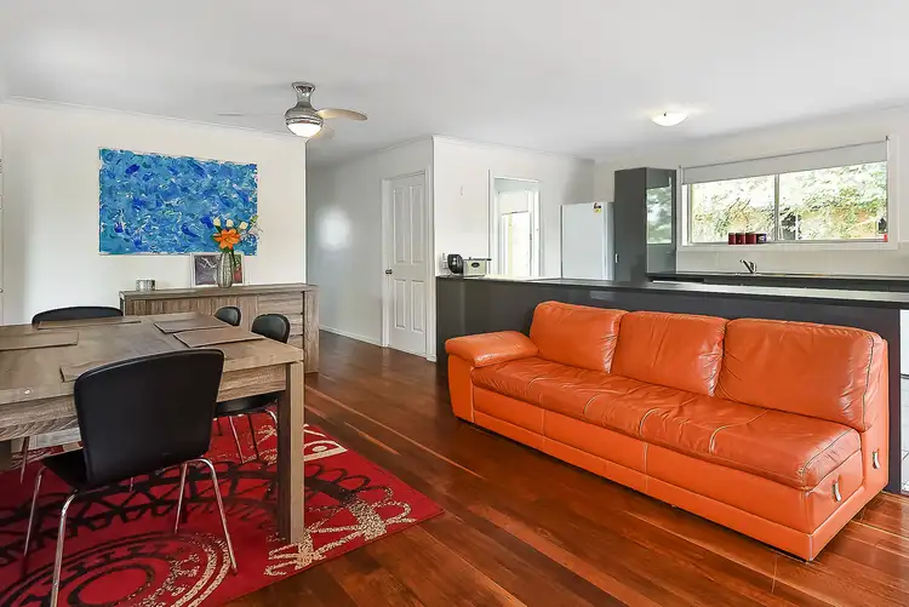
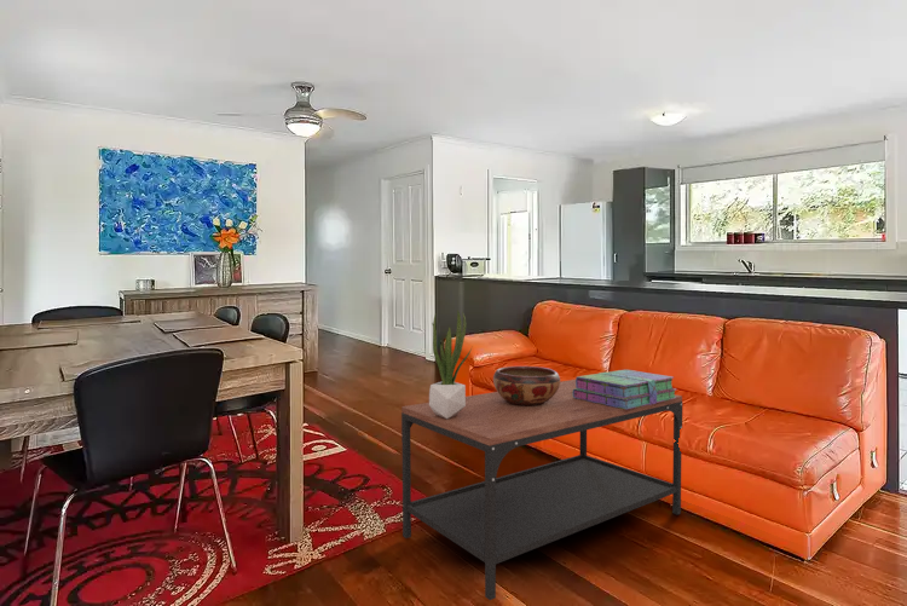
+ coffee table (548, 463)
+ potted plant (449, 363)
+ stack of books (624, 386)
+ decorative bowl (526, 386)
